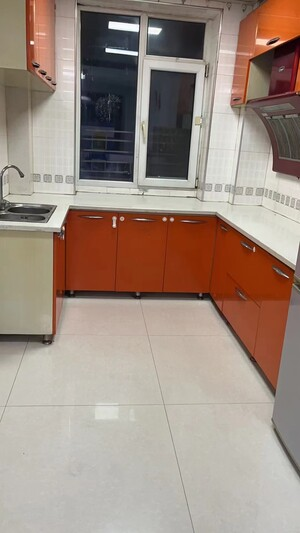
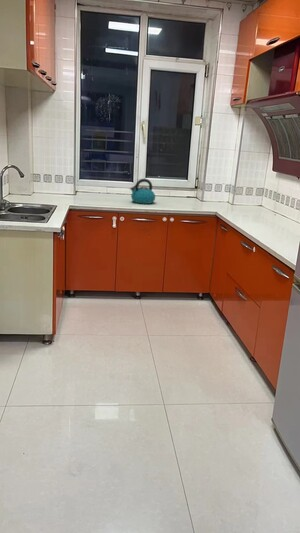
+ kettle (142, 190)
